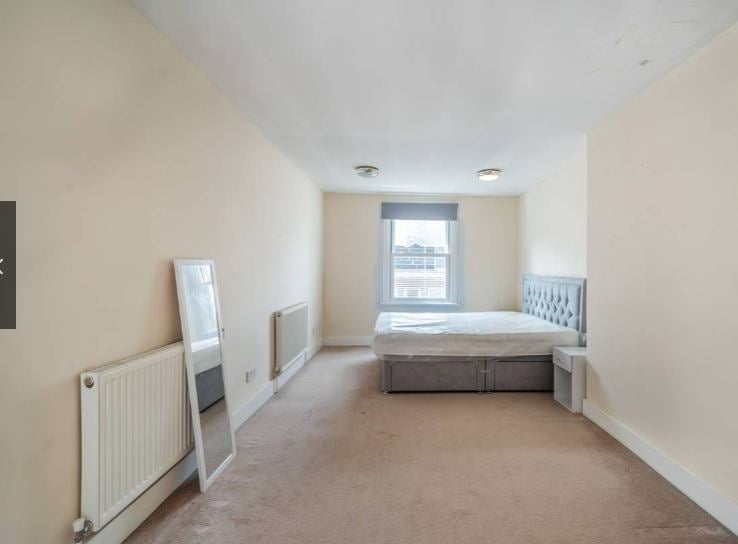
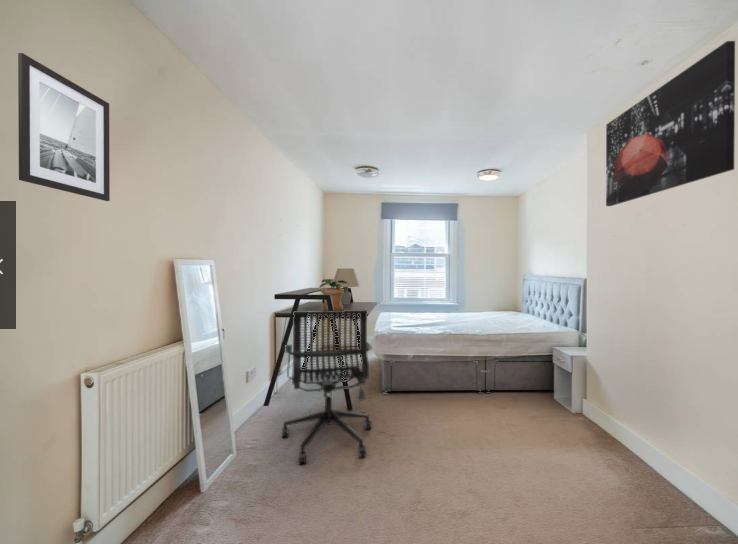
+ wall art (69, 136)
+ potted plant (334, 294)
+ office chair (328, 372)
+ wall art (656, 141)
+ desk (335, 338)
+ table lamp (345, 286)
